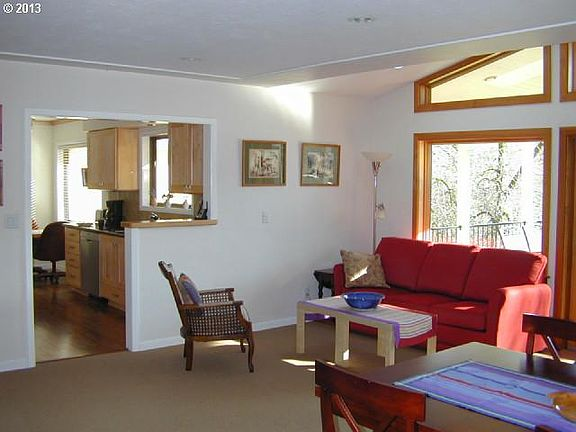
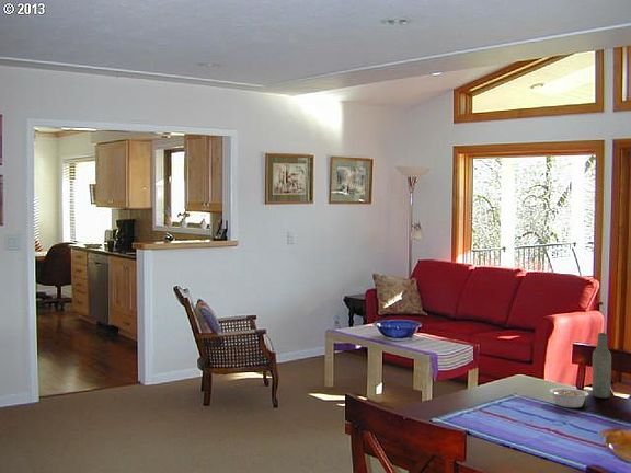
+ bottle (601, 365)
+ legume (570, 396)
